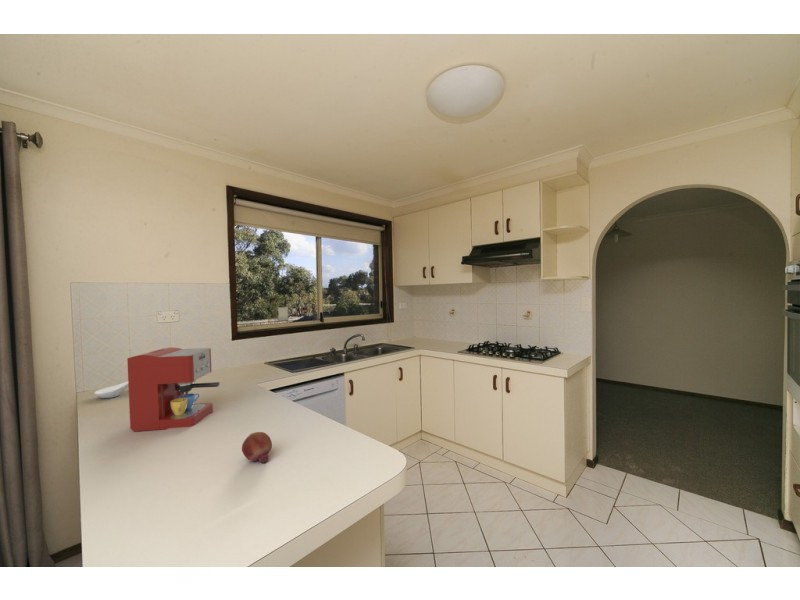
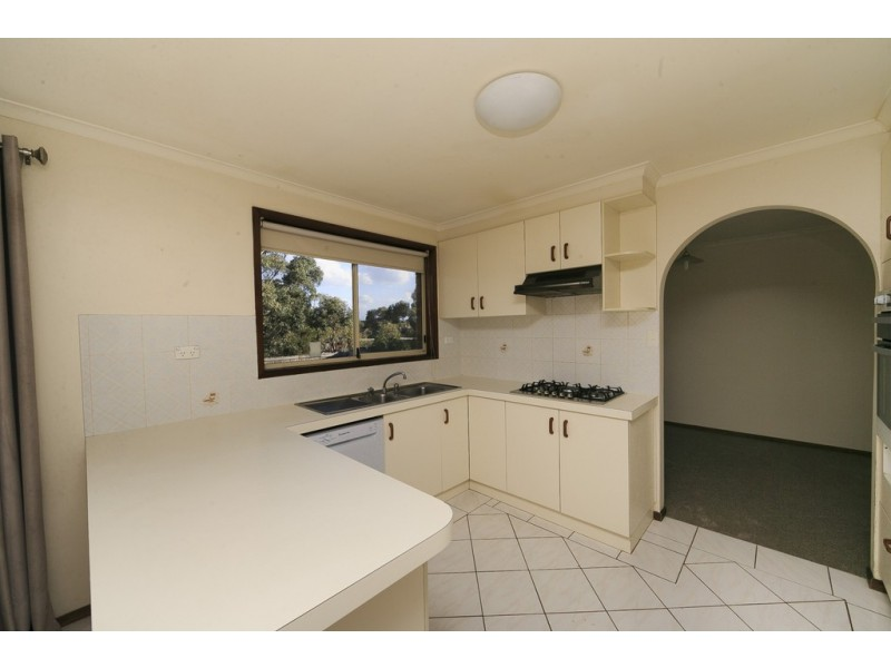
- spoon rest (125, 387)
- fruit (258, 446)
- coffee maker (173, 385)
